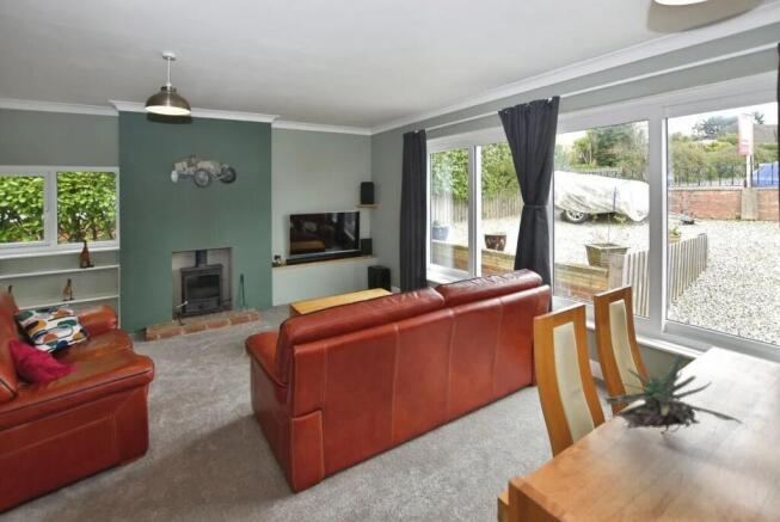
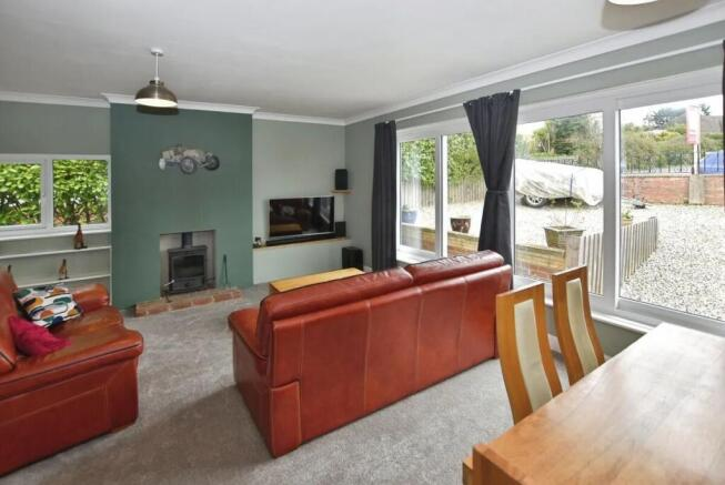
- plant (667, 397)
